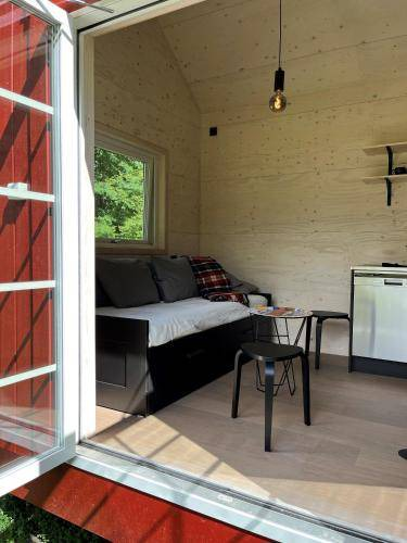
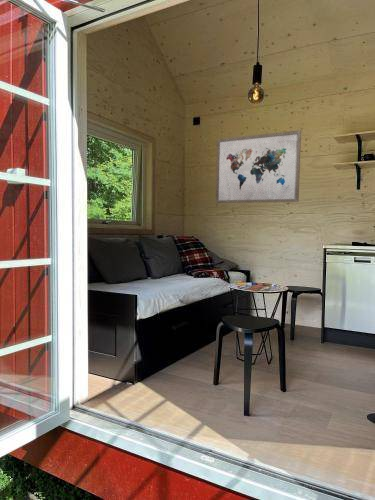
+ wall art (255, 169)
